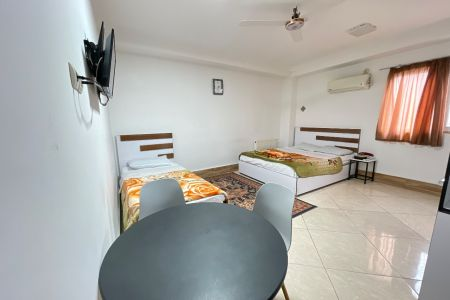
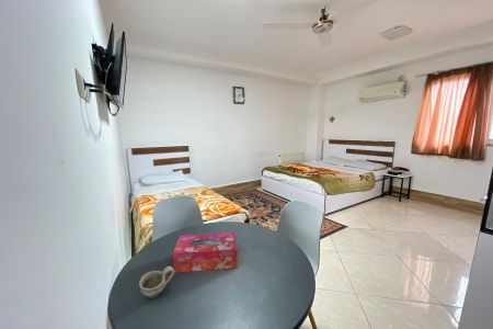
+ cup (156, 283)
+ tissue box (207, 250)
